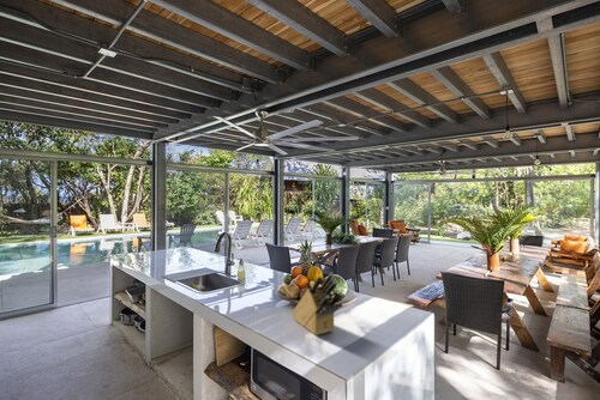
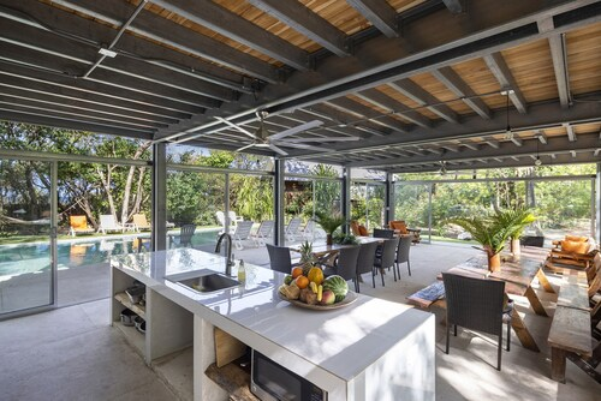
- knife block (316, 298)
